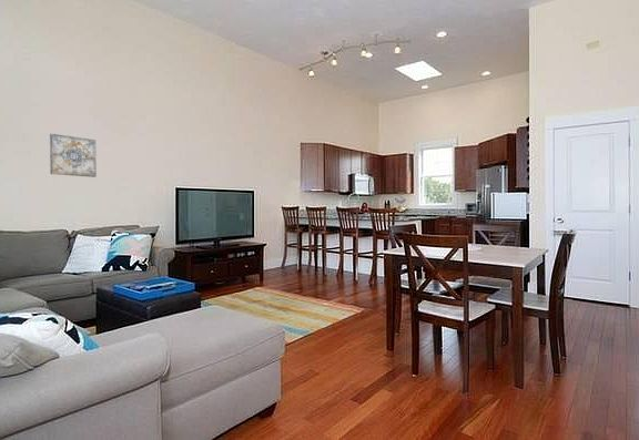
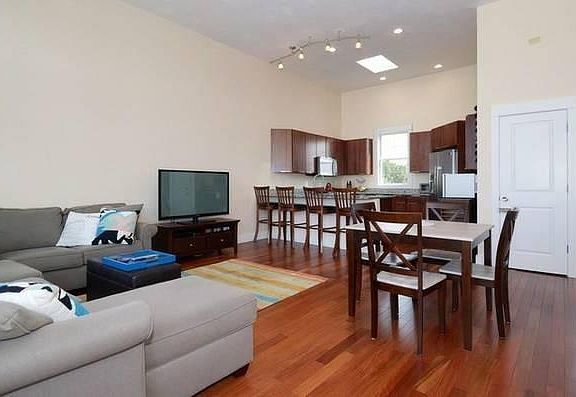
- wall art (73, 155)
